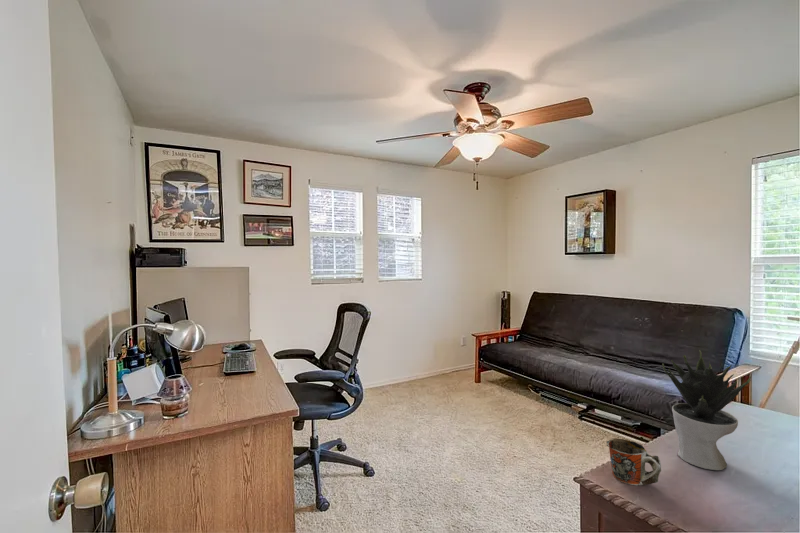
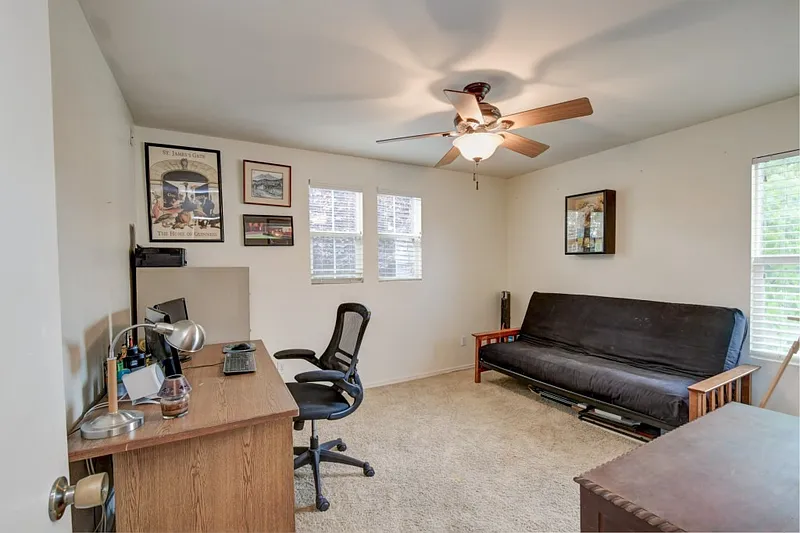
- potted plant (702, 405)
- mug (633, 463)
